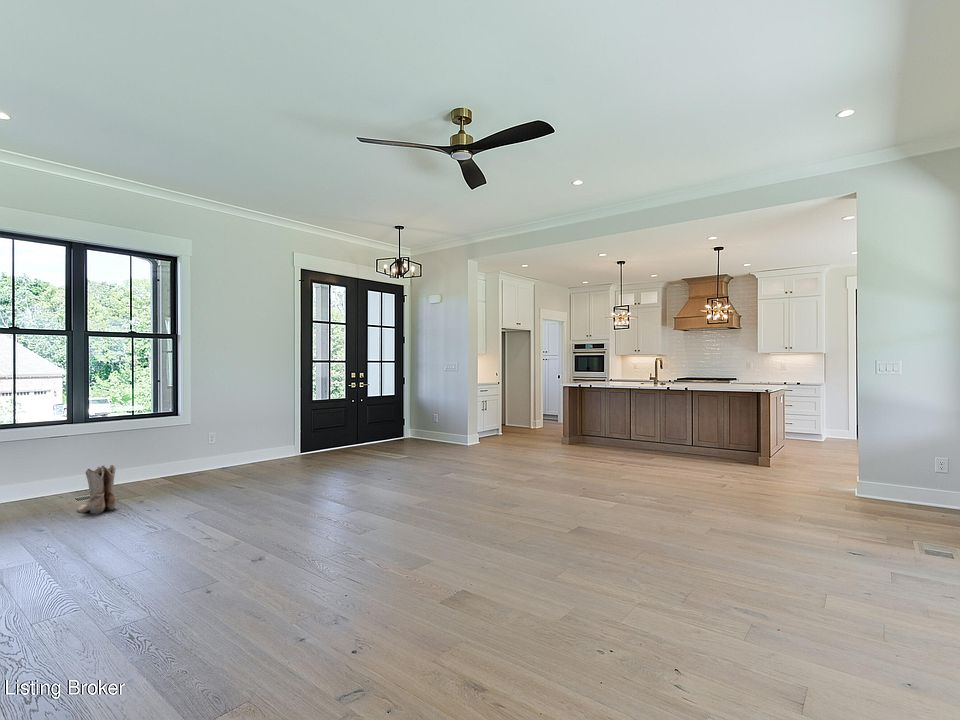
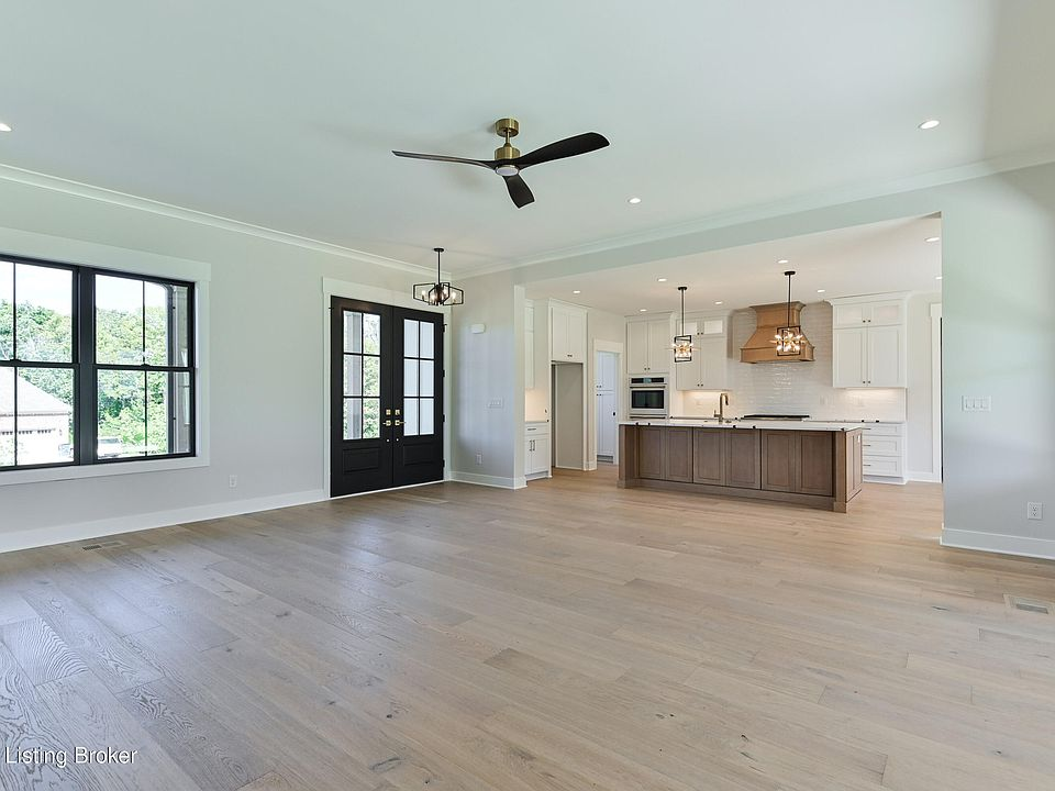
- boots (96, 487)
